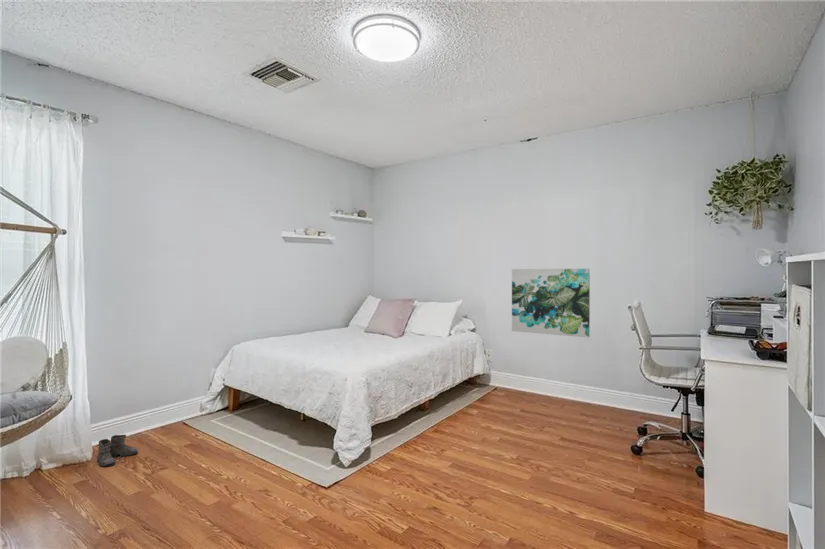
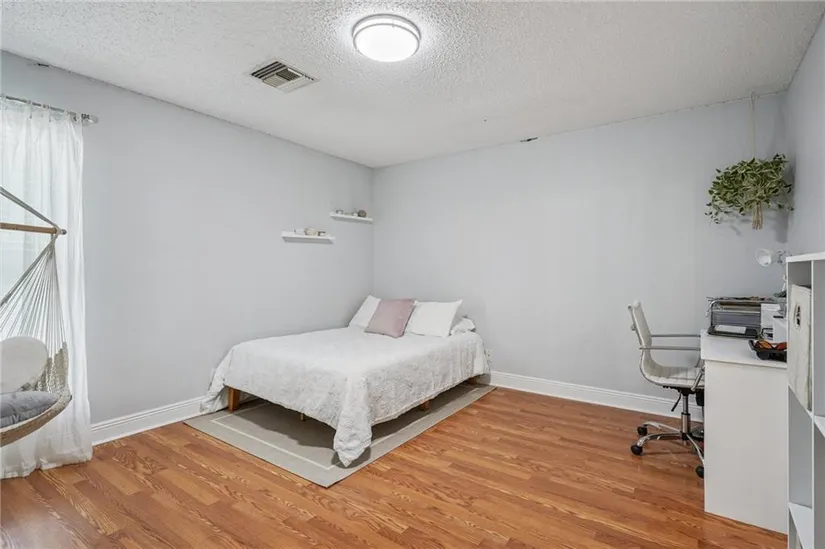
- boots (114, 449)
- wall art (548, 301)
